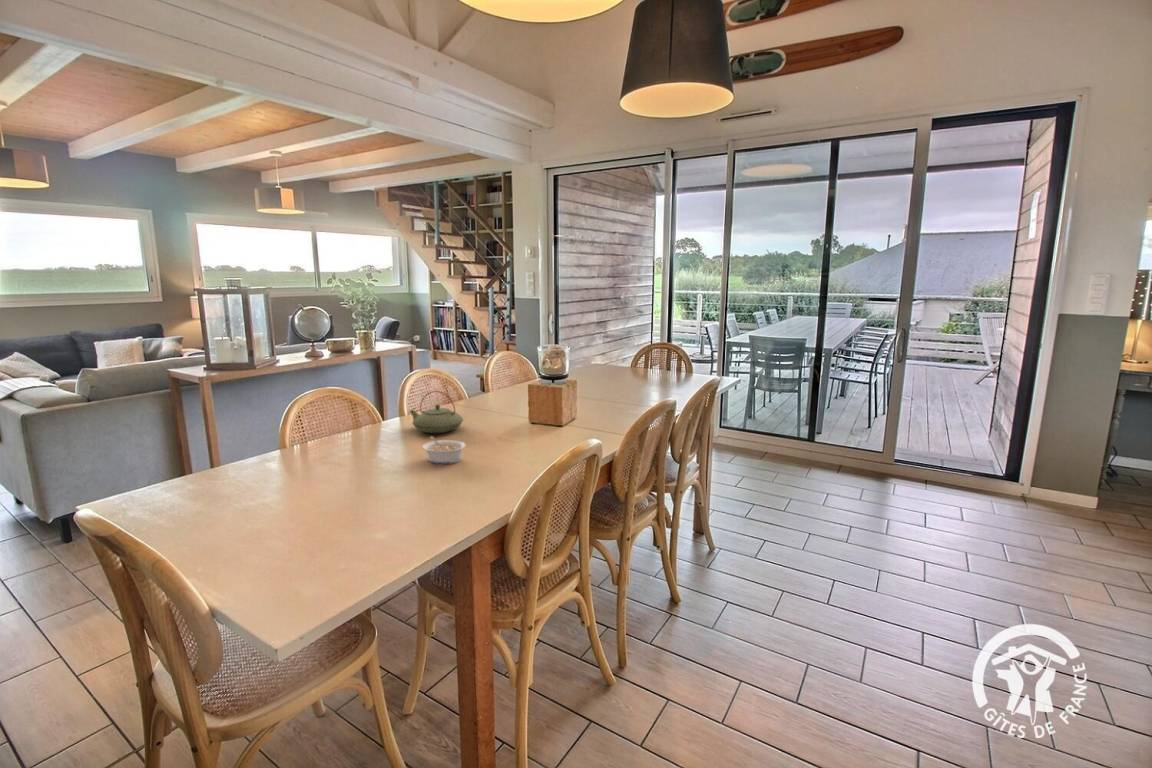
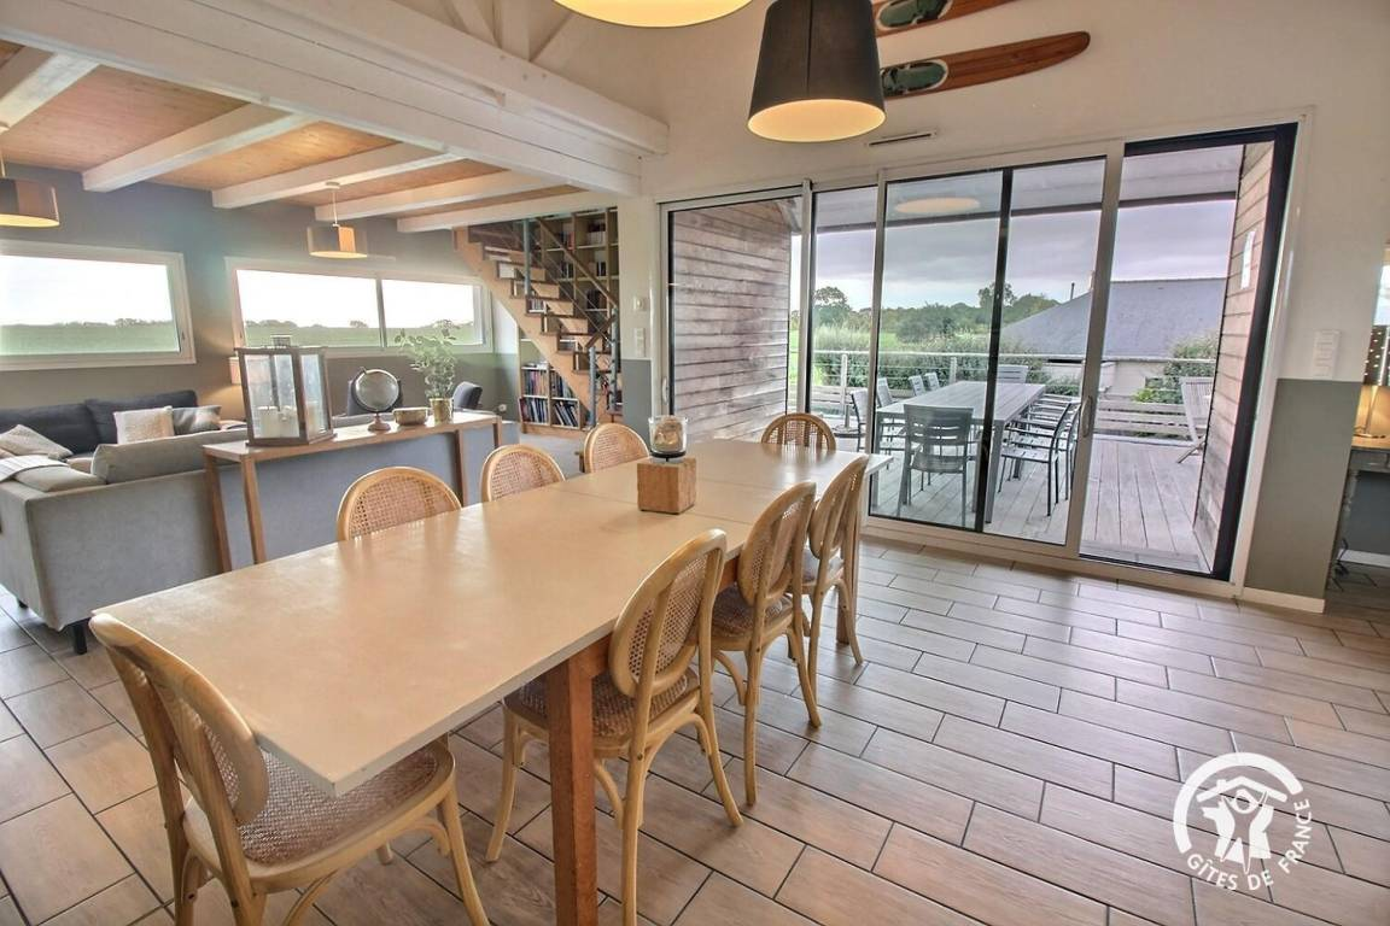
- legume (443, 451)
- teapot (434, 410)
